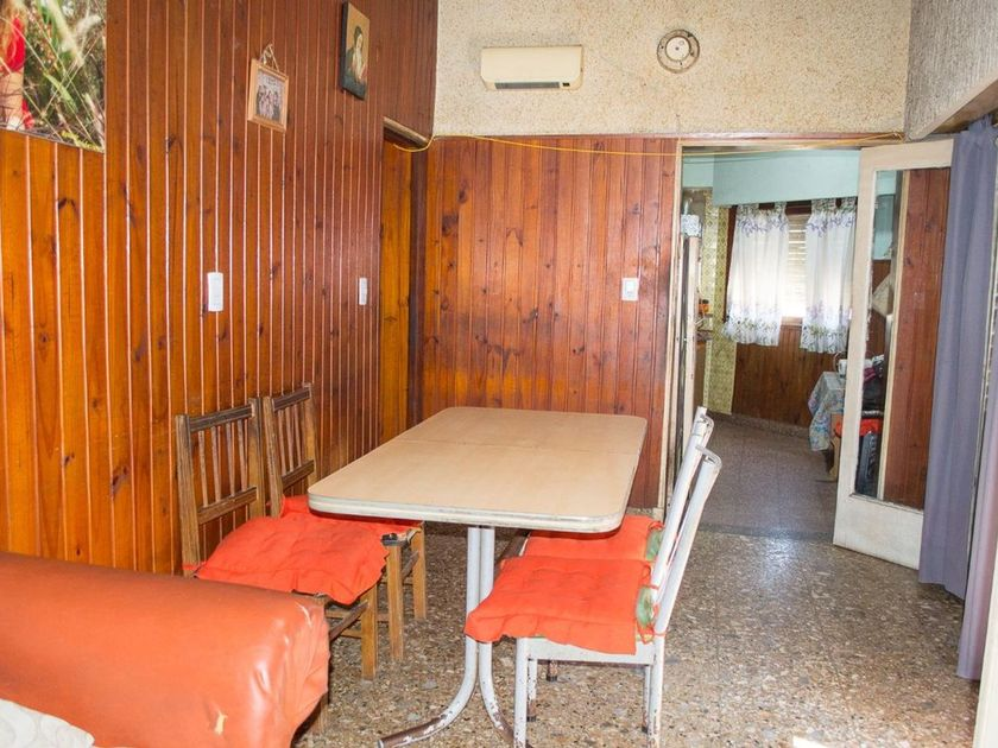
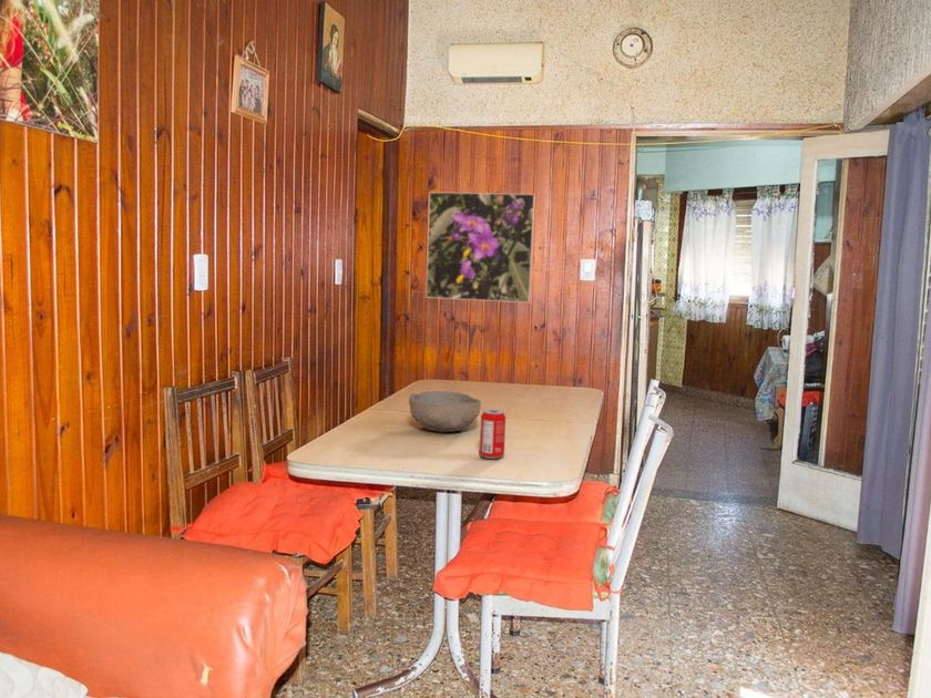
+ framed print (479, 247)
+ bowl (444, 412)
+ beverage can (492, 433)
